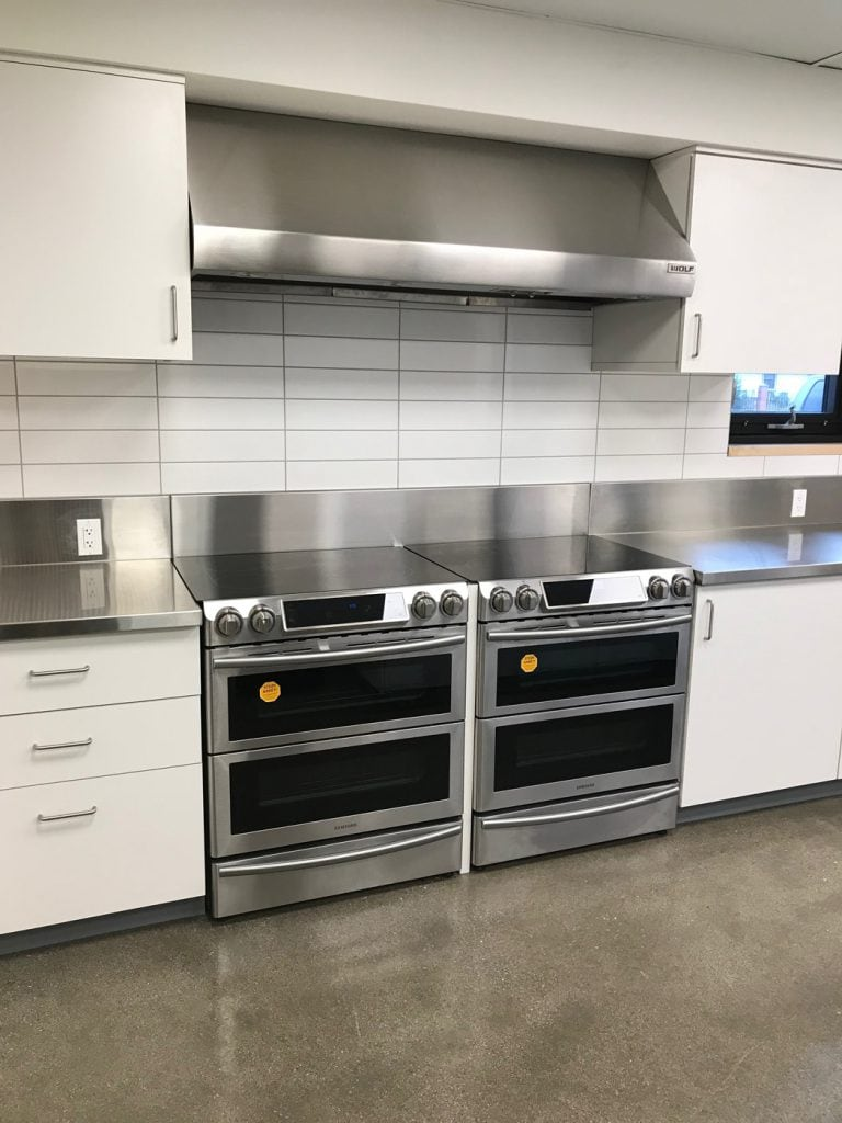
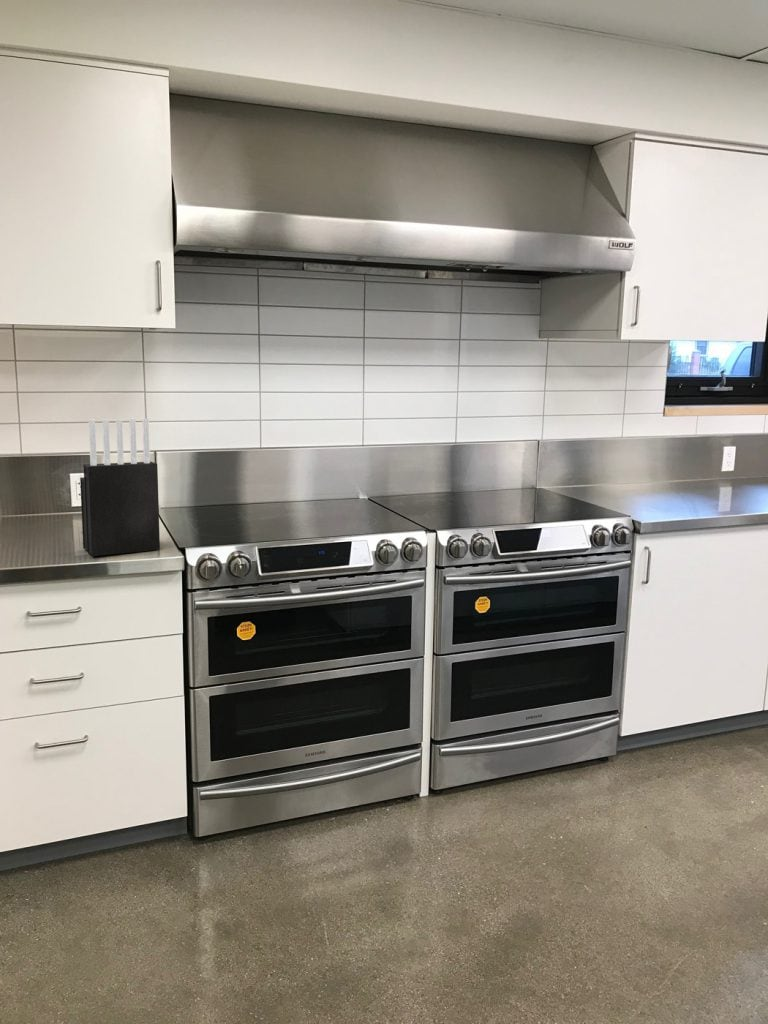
+ knife block (118, 484)
